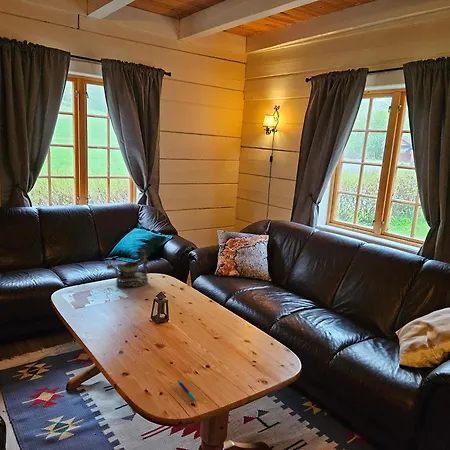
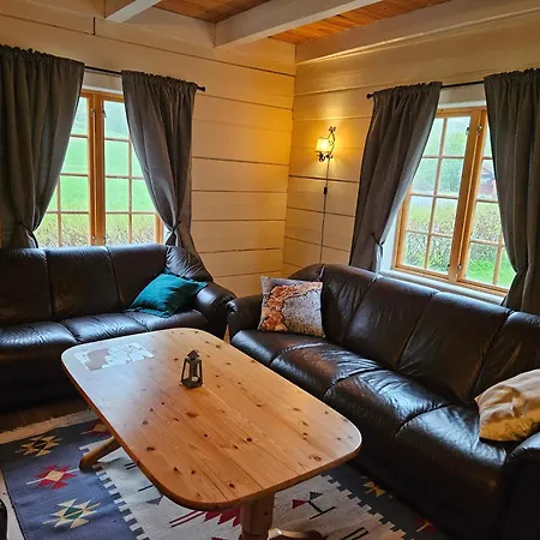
- decorative bowl (129, 267)
- pen (186, 390)
